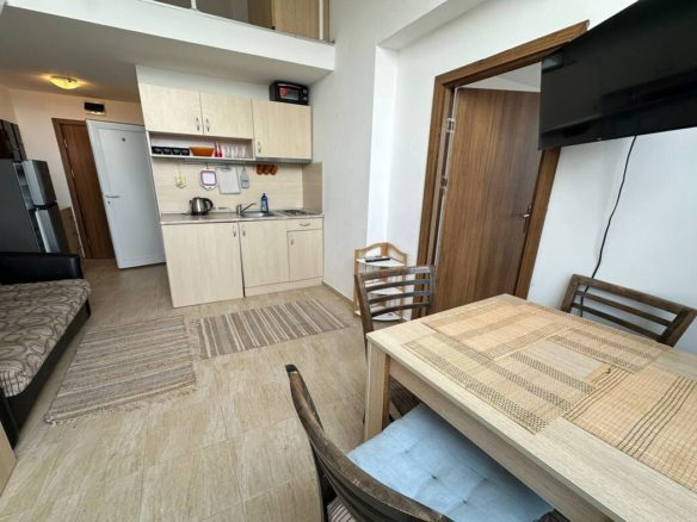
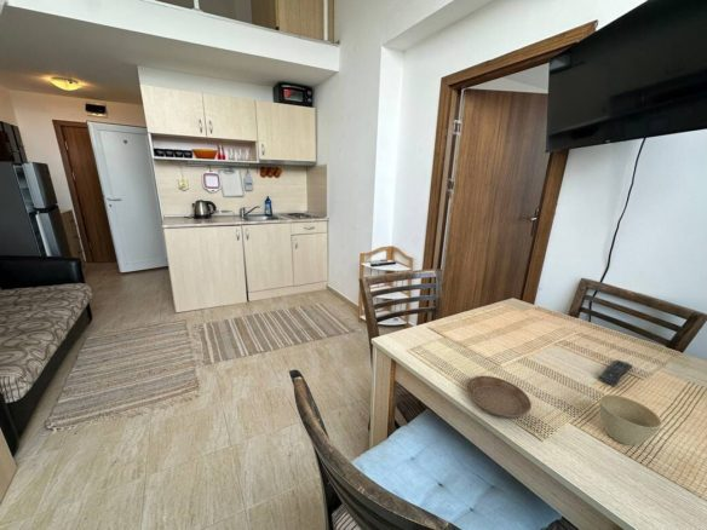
+ remote control (616, 370)
+ flower pot (625, 422)
+ saucer (496, 398)
